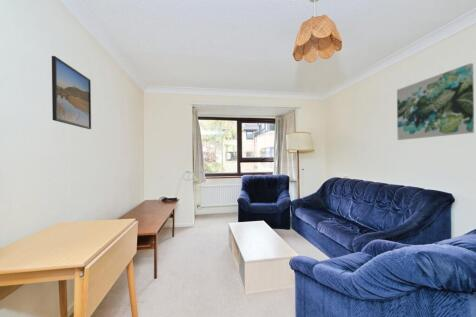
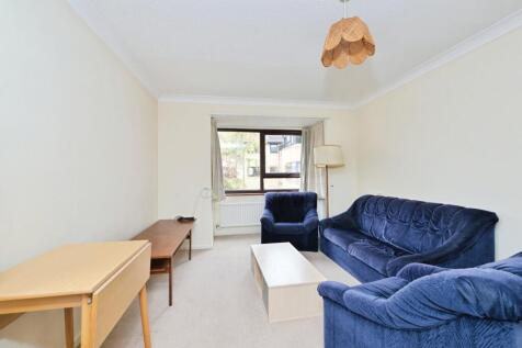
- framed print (74, 97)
- wall art (429, 107)
